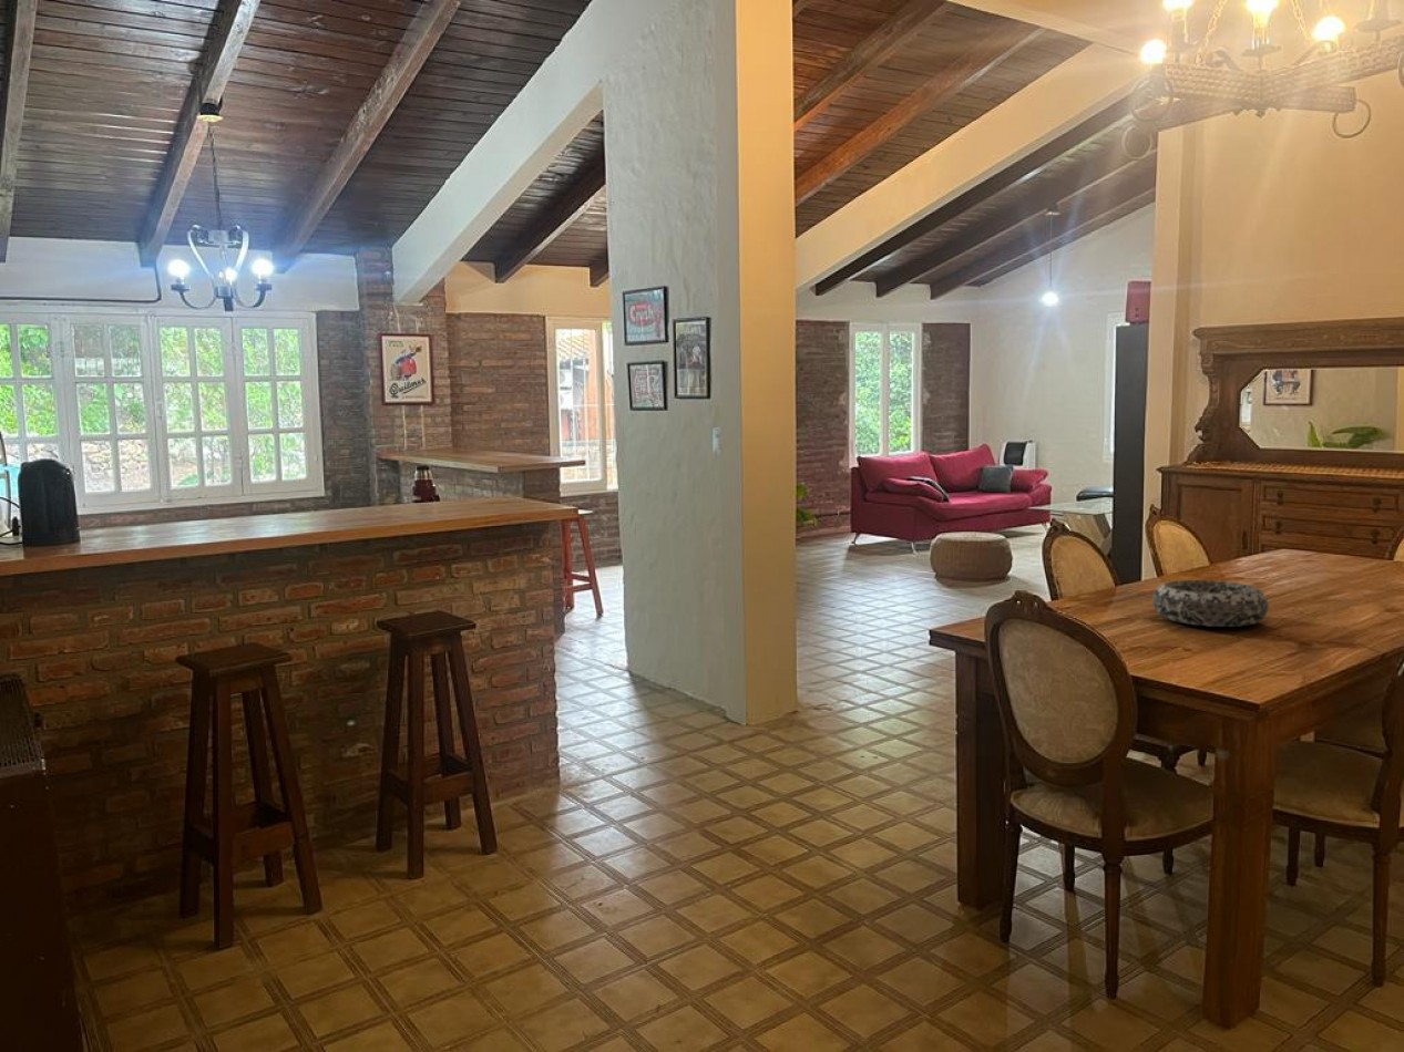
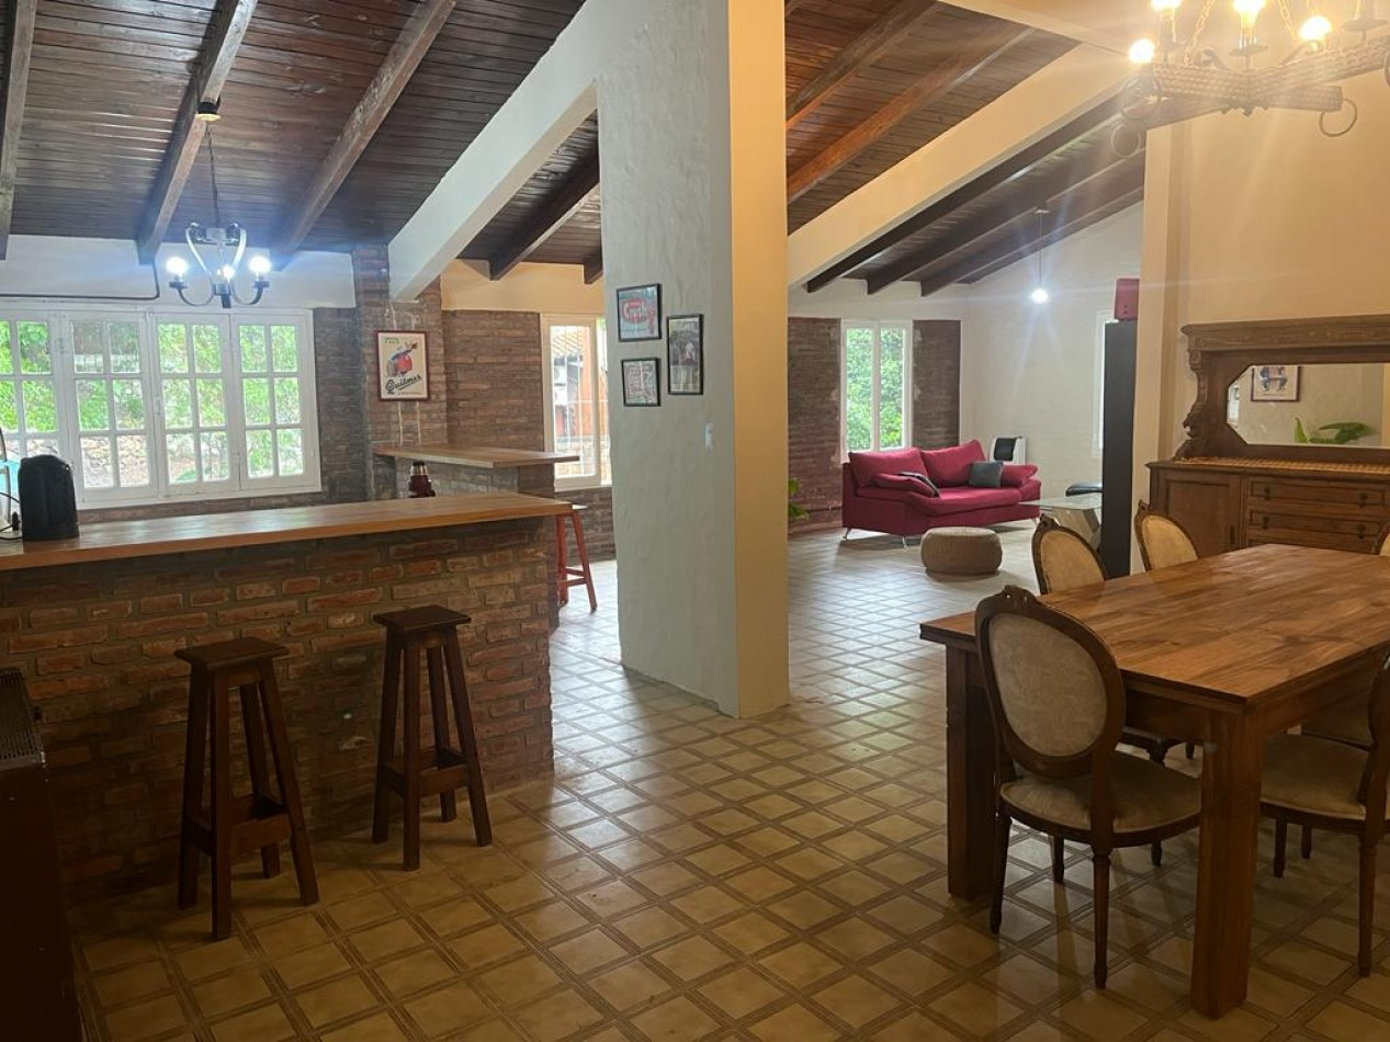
- decorative bowl (1209, 602)
